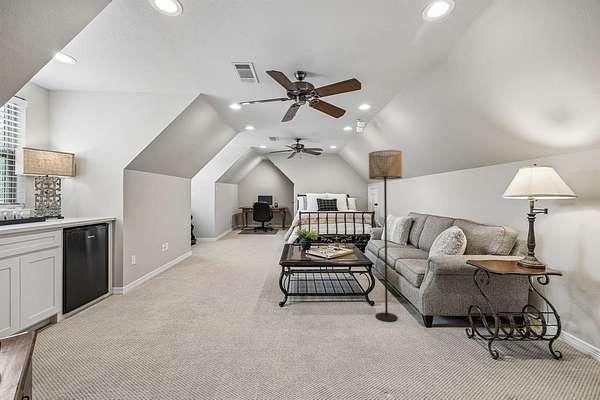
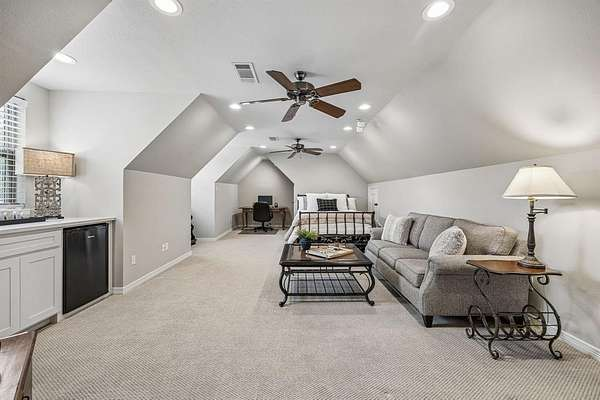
- floor lamp (385, 234)
